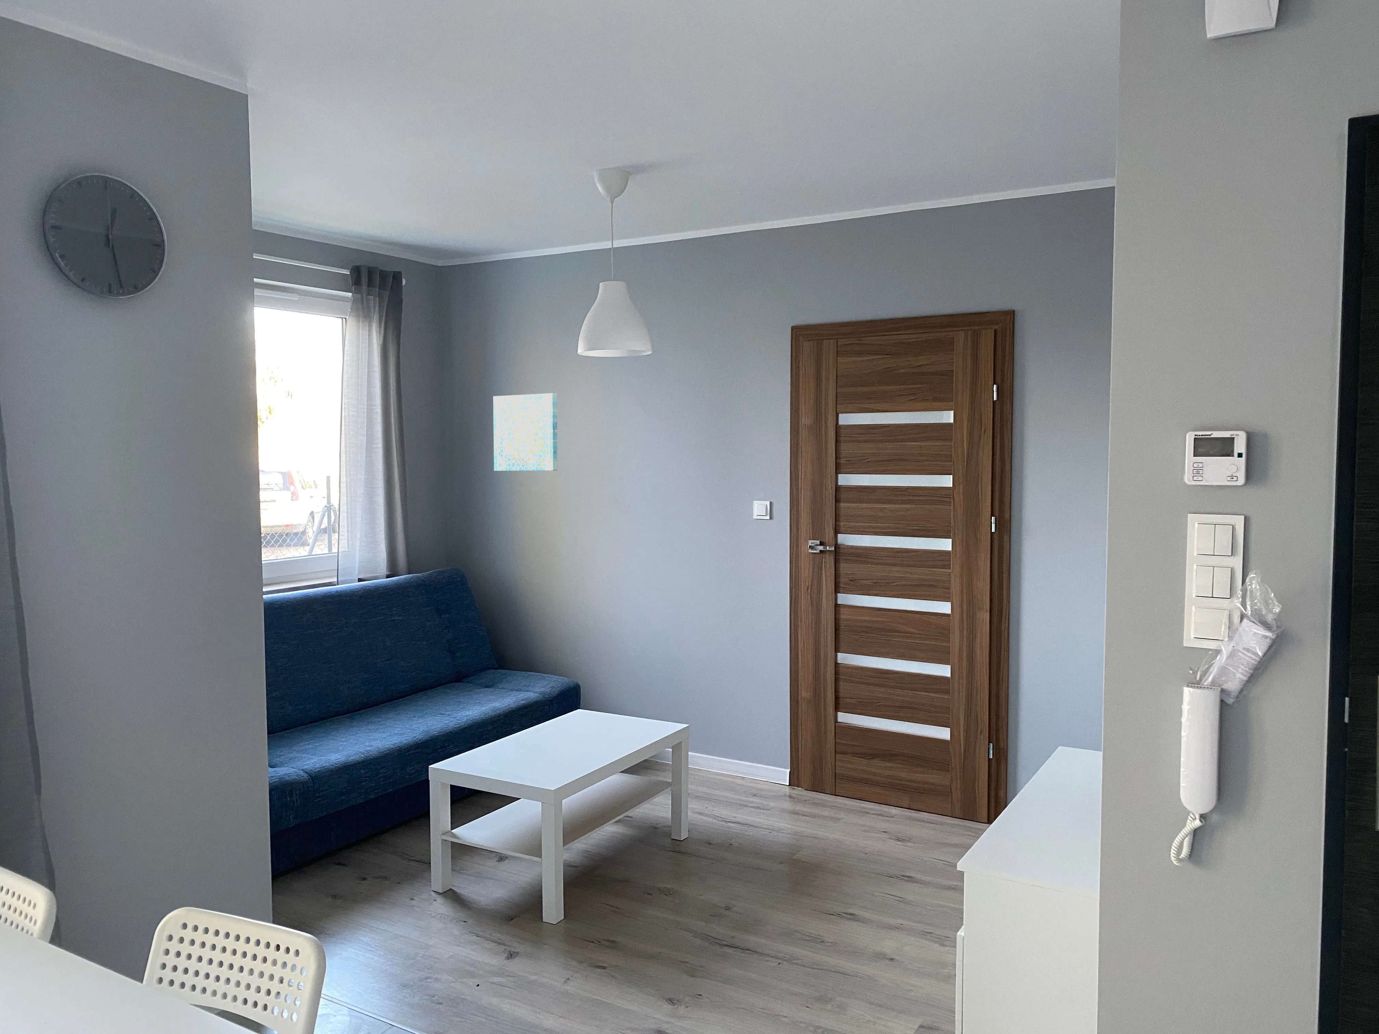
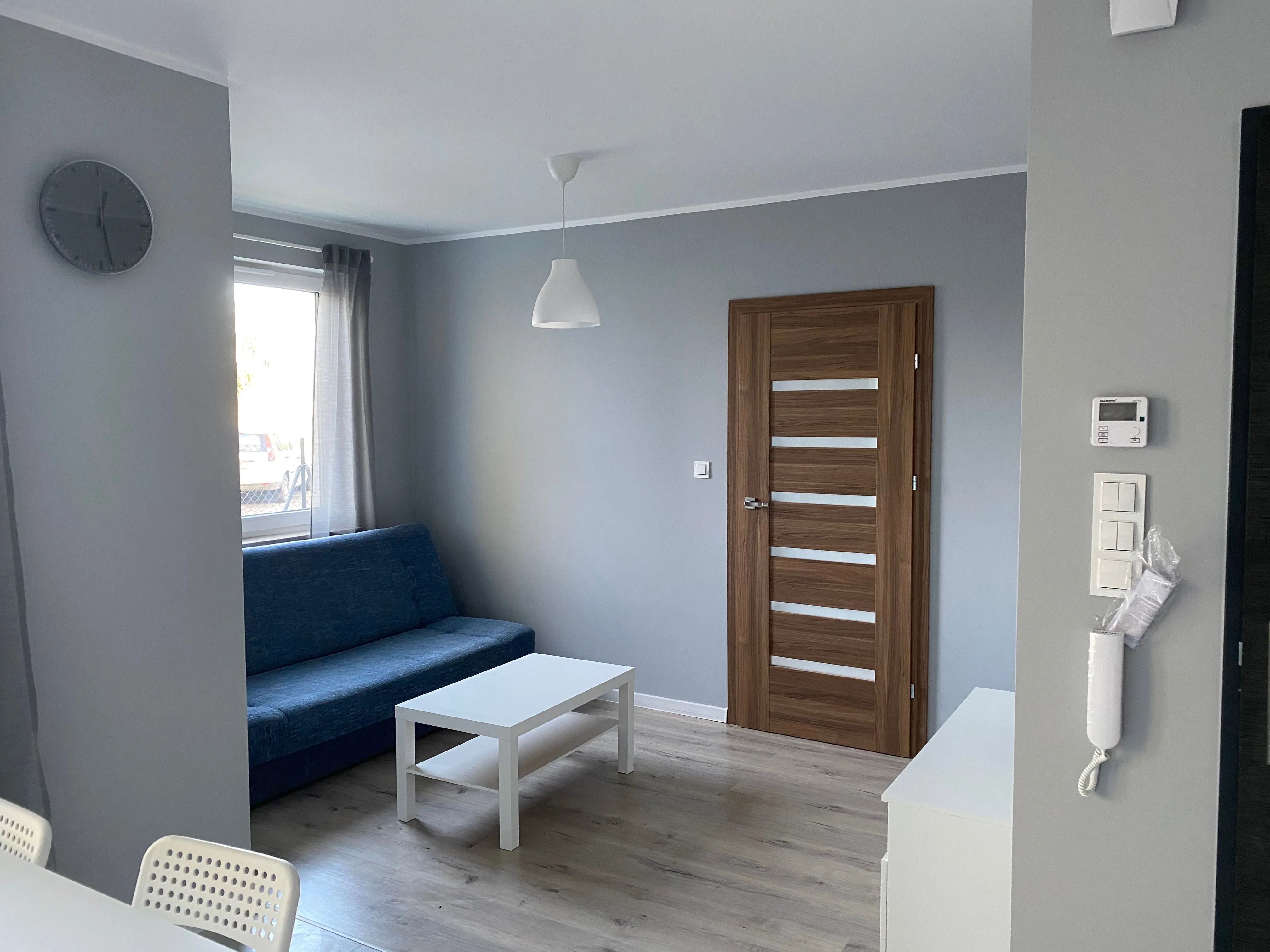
- wall art (524, 432)
